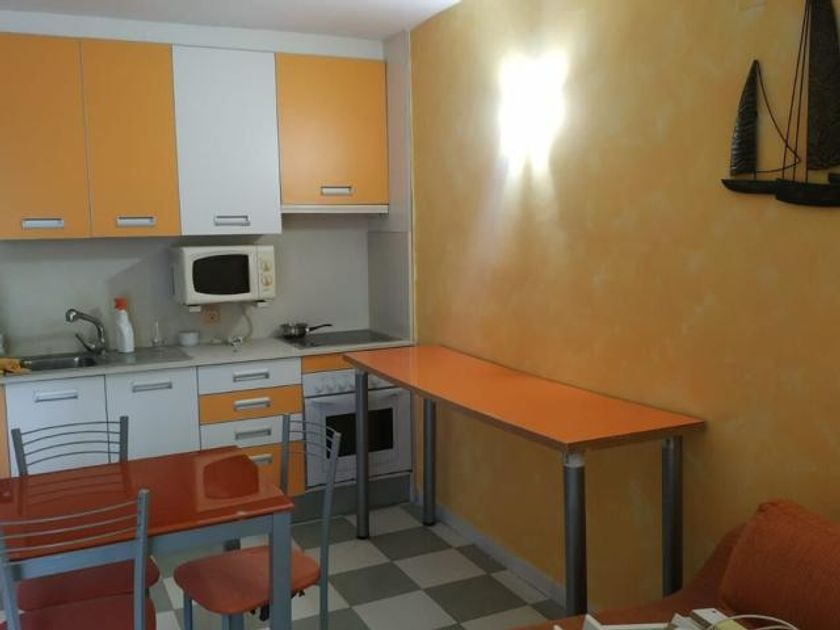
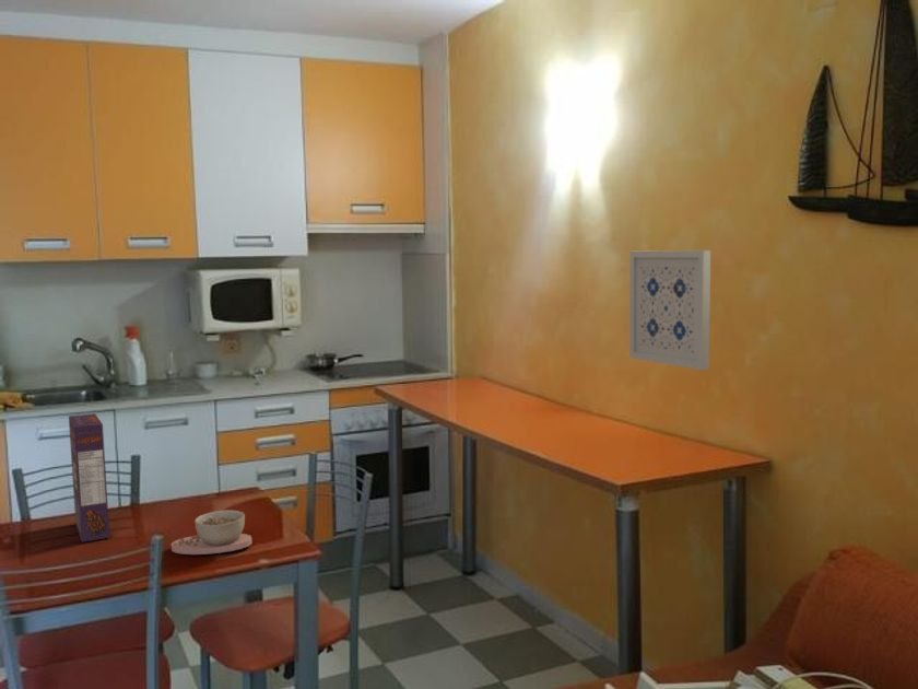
+ cereal box (89, 475)
+ wall art (667, 307)
+ bowl (210, 532)
